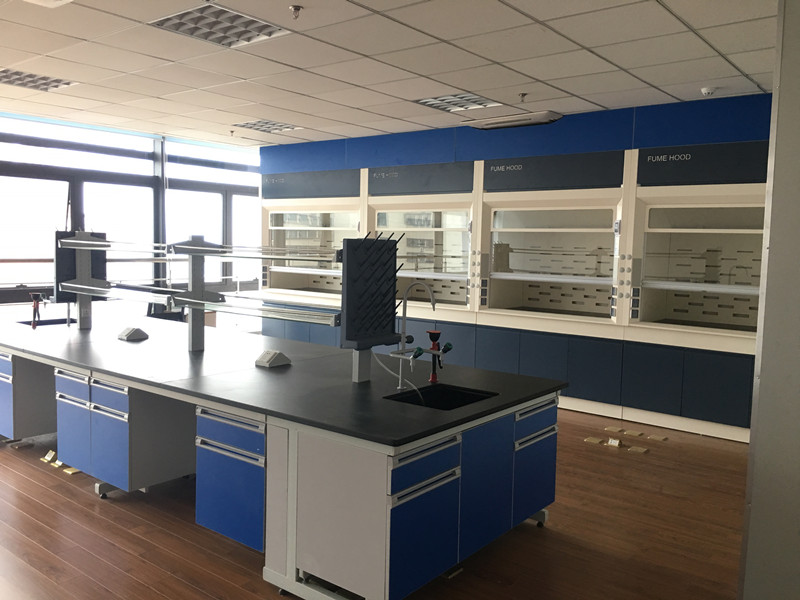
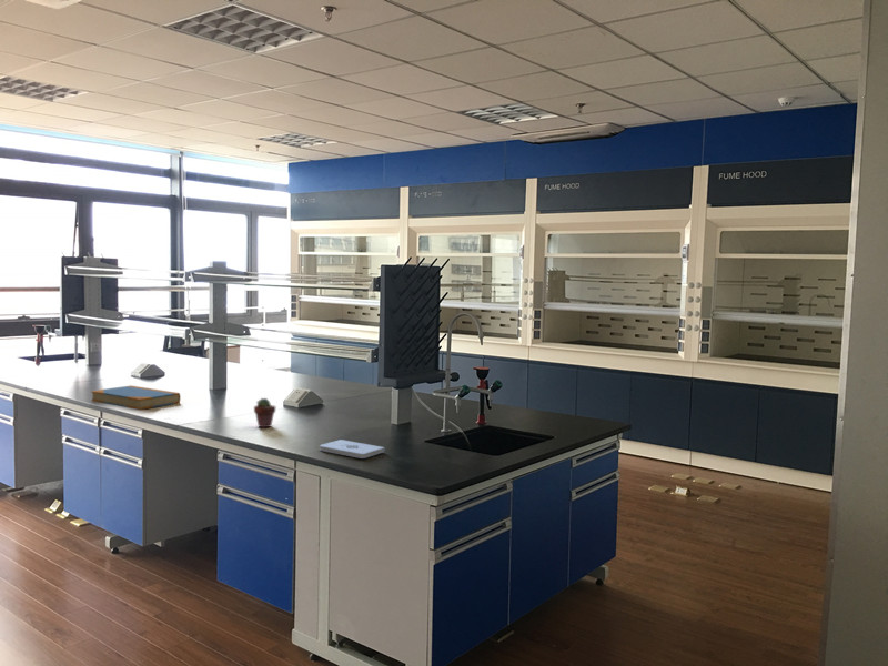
+ book (135, 396)
+ notepad (351, 448)
+ potted succulent (264, 412)
